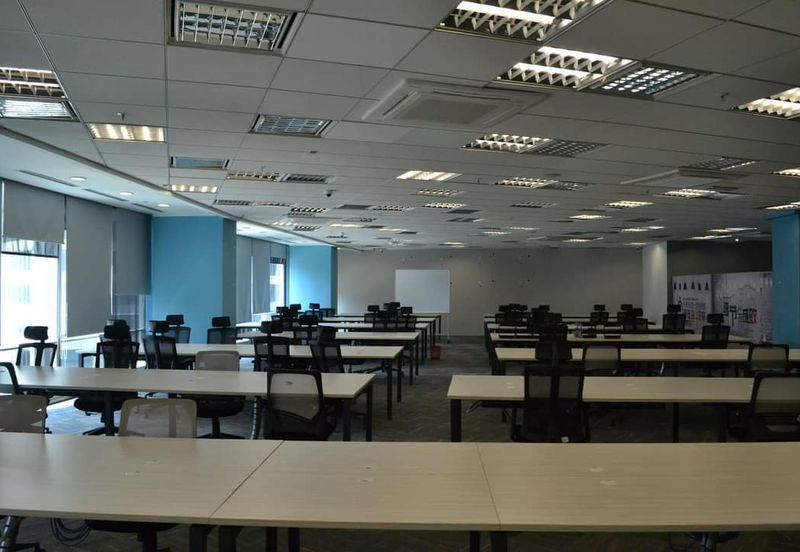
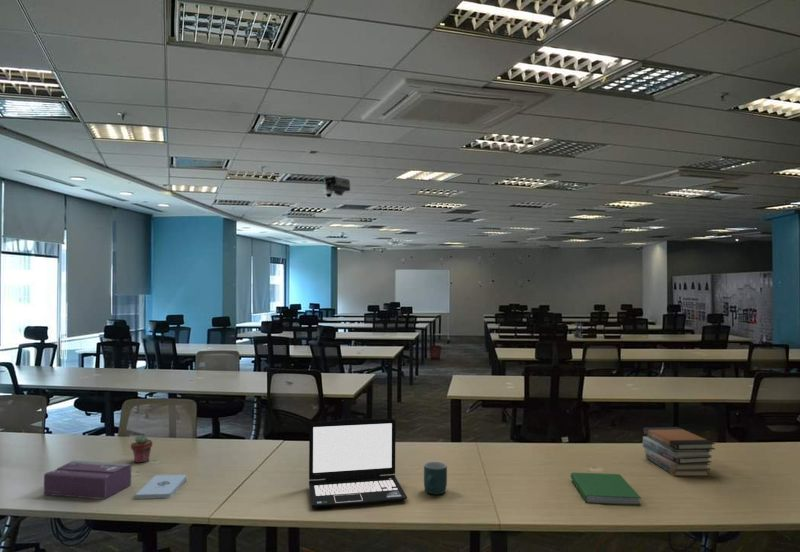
+ laptop (356, 460)
+ potted succulent (141, 447)
+ tissue box (88, 478)
+ notepad (162, 486)
+ projector (337, 186)
+ book stack (676, 450)
+ hardcover book (603, 487)
+ mug (435, 479)
